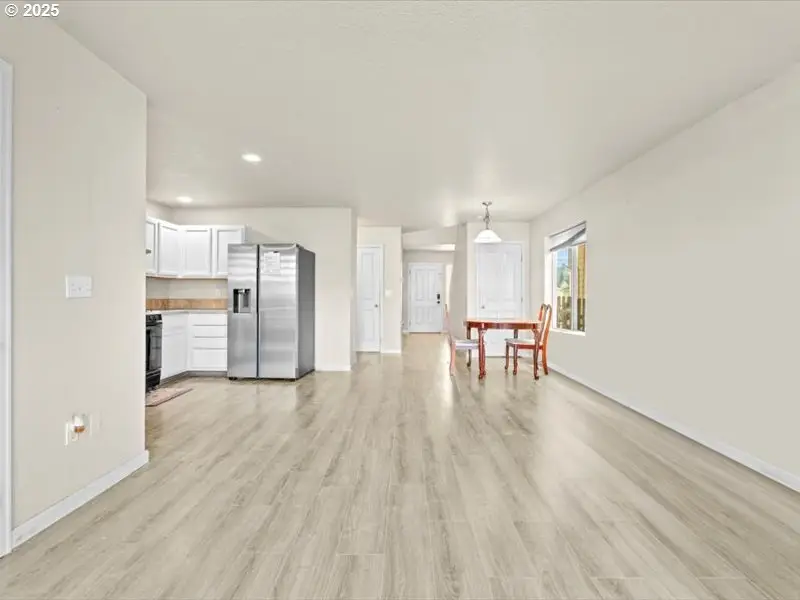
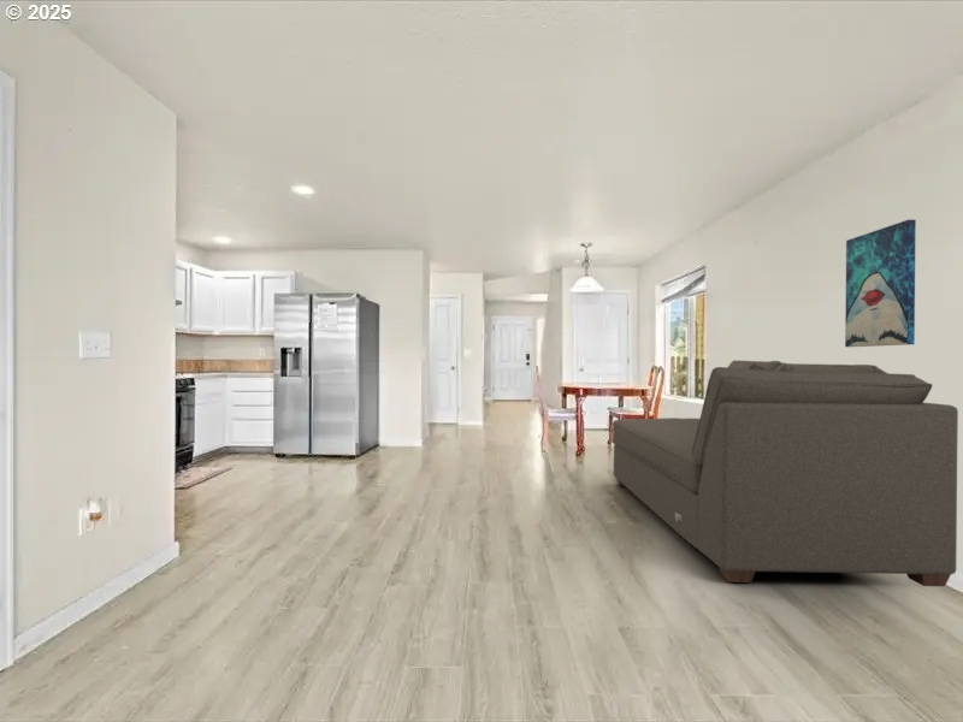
+ sofa (732, 439)
+ wall art (878, 288)
